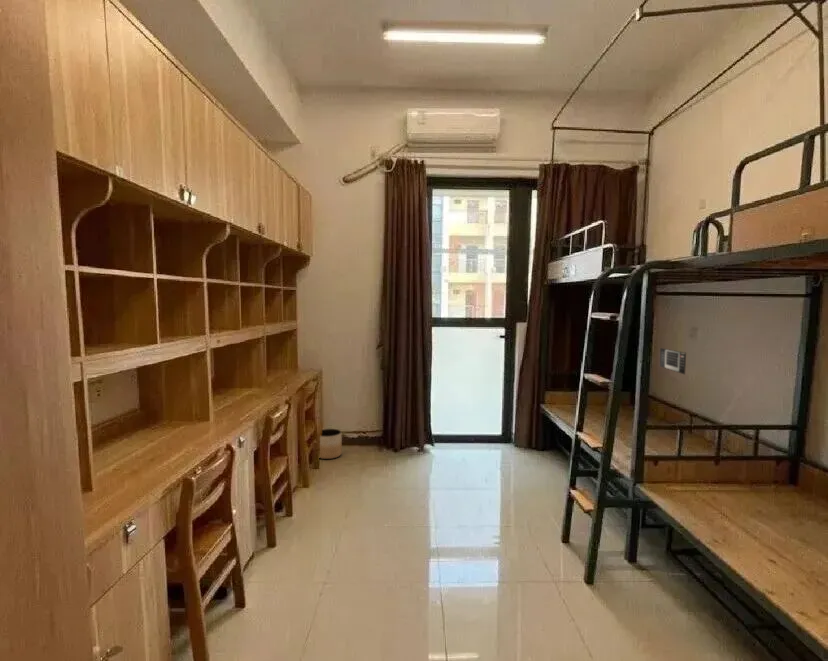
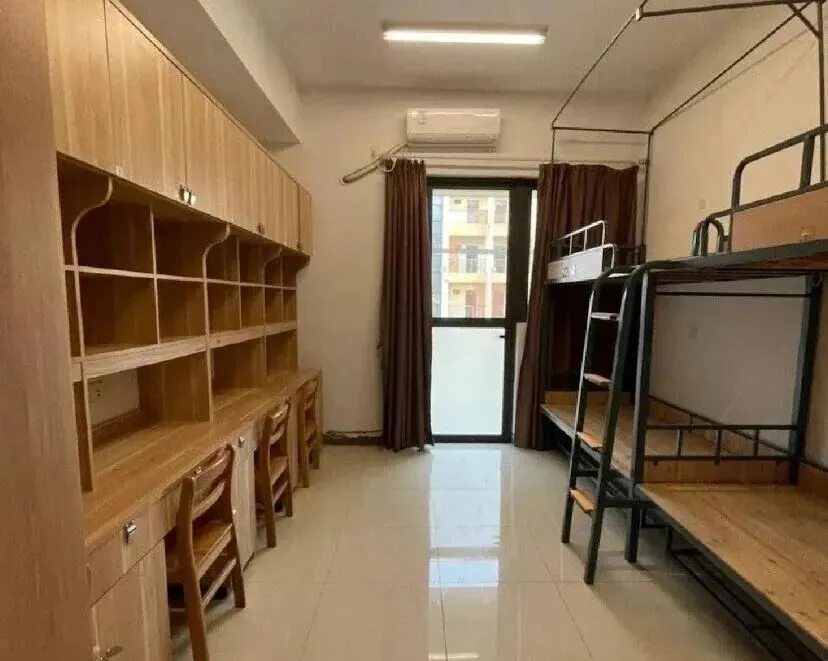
- calendar (671, 360)
- planter (328, 443)
